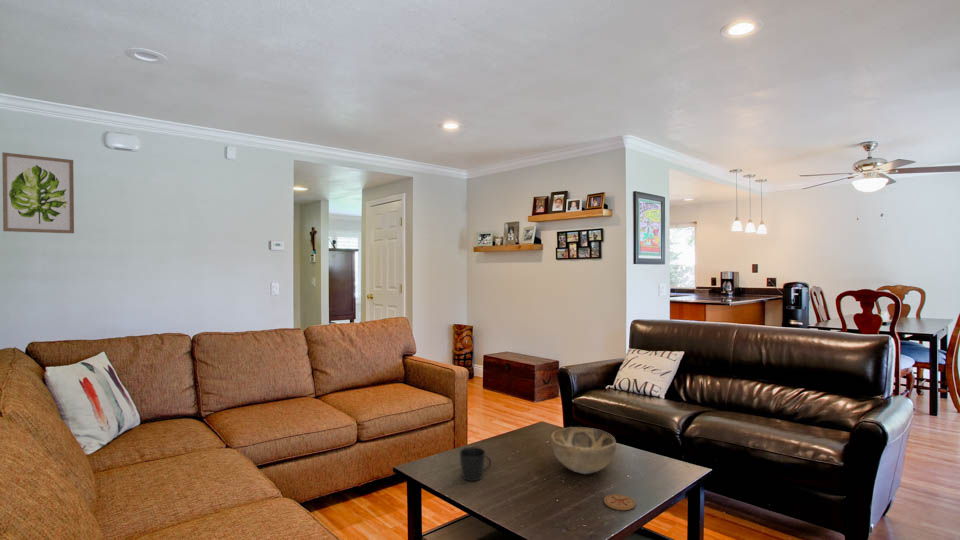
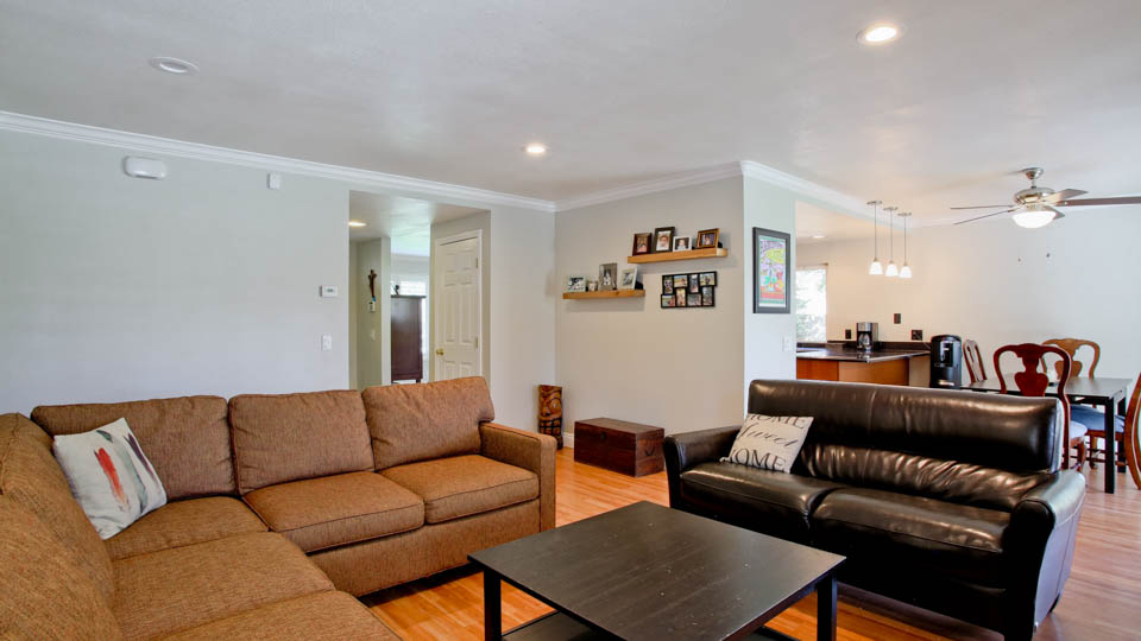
- decorative bowl (582, 452)
- wall art (39, 194)
- cup (475, 464)
- coaster (619, 502)
